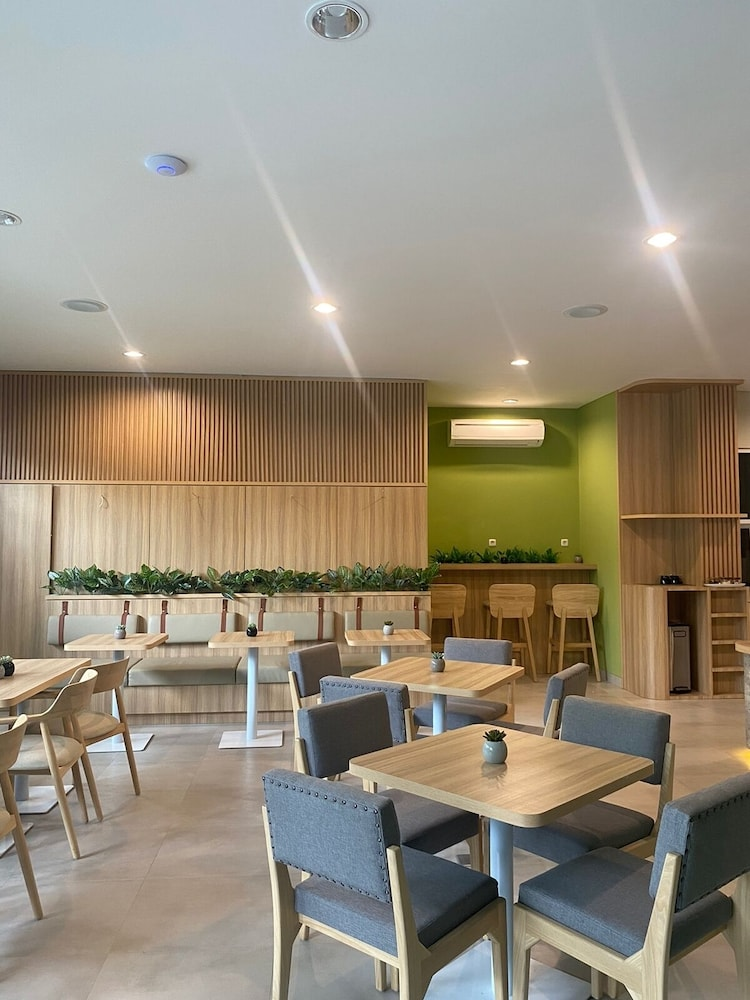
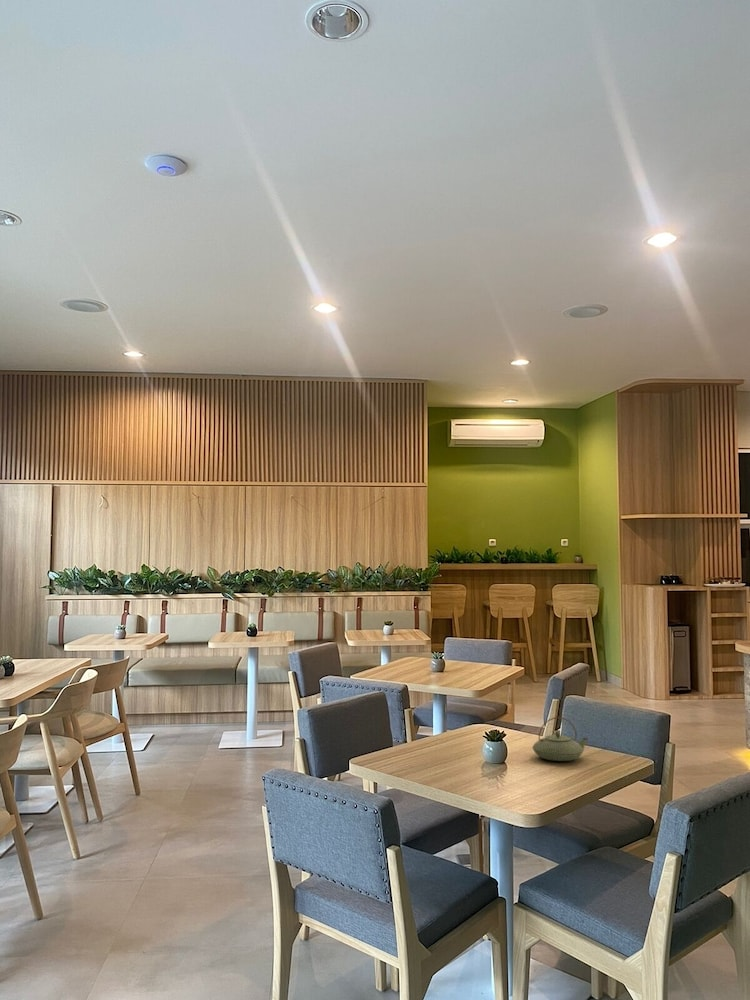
+ teapot (561, 737)
